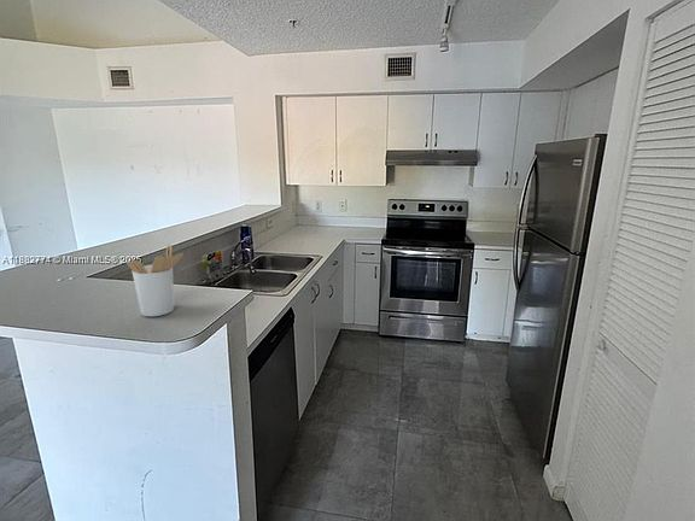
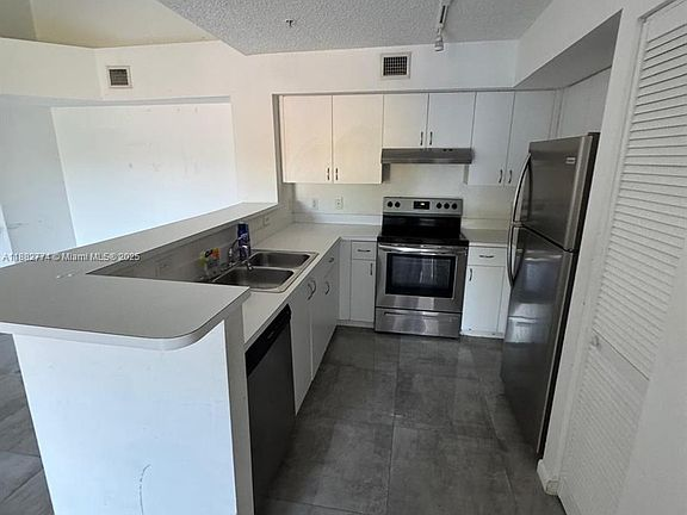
- utensil holder (159, 281)
